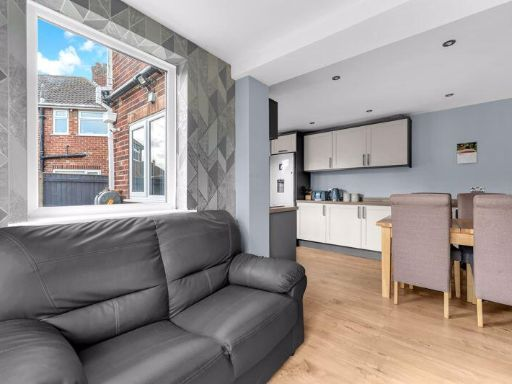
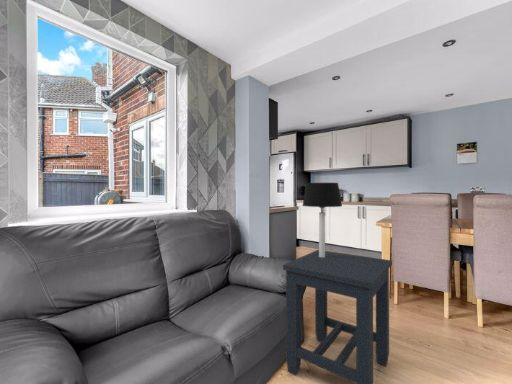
+ table lamp (322, 219)
+ side table (337, 320)
